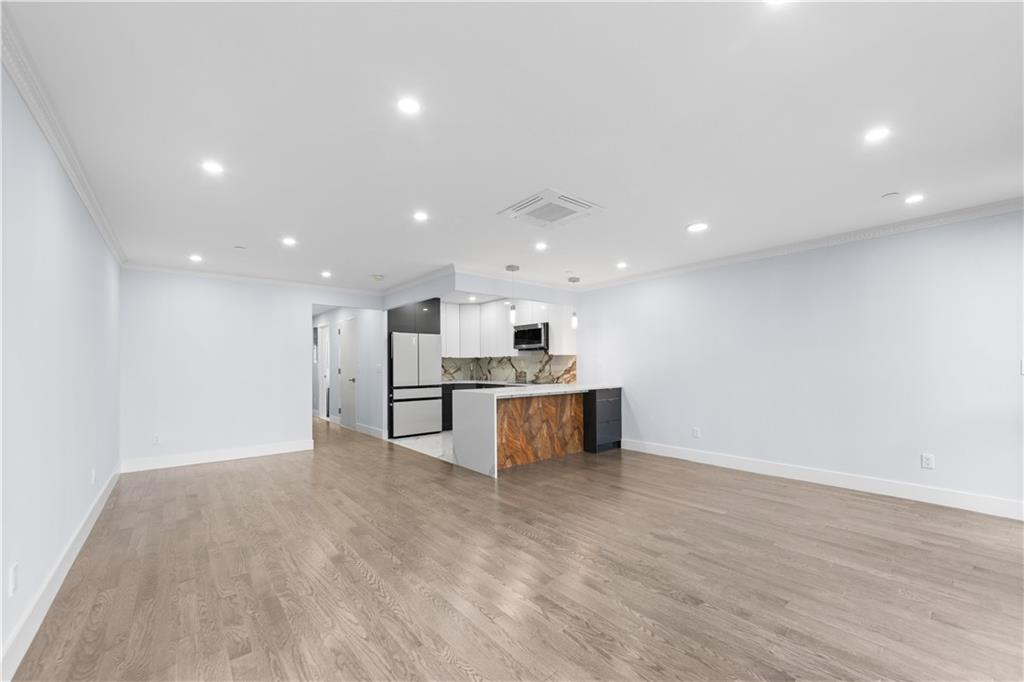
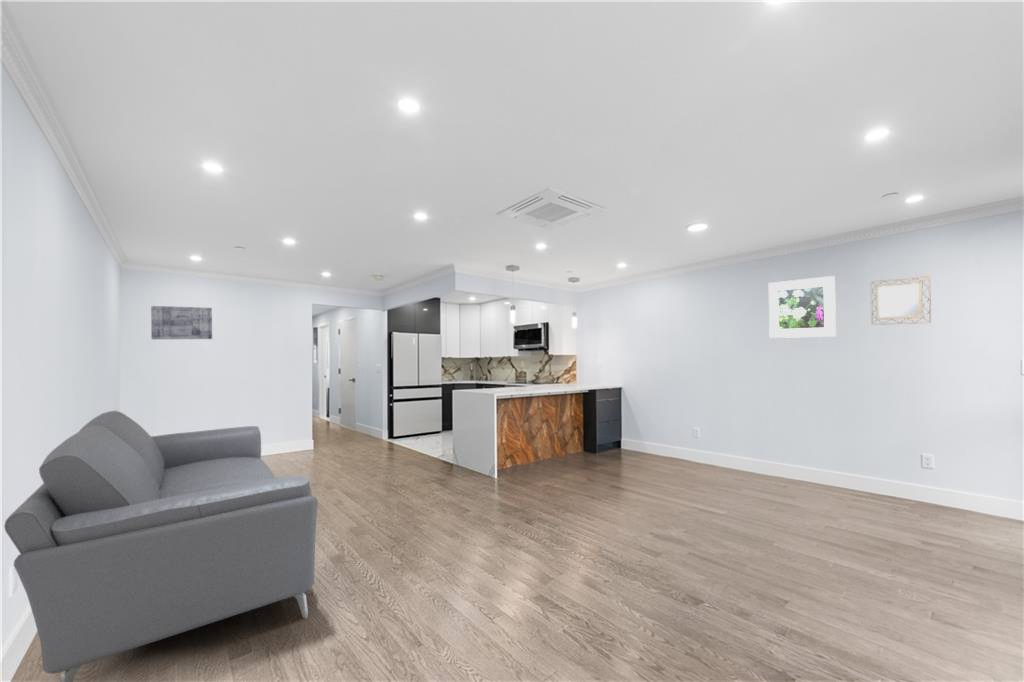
+ sofa (186, 490)
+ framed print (800, 308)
+ home mirror (899, 301)
+ wall art (182, 323)
